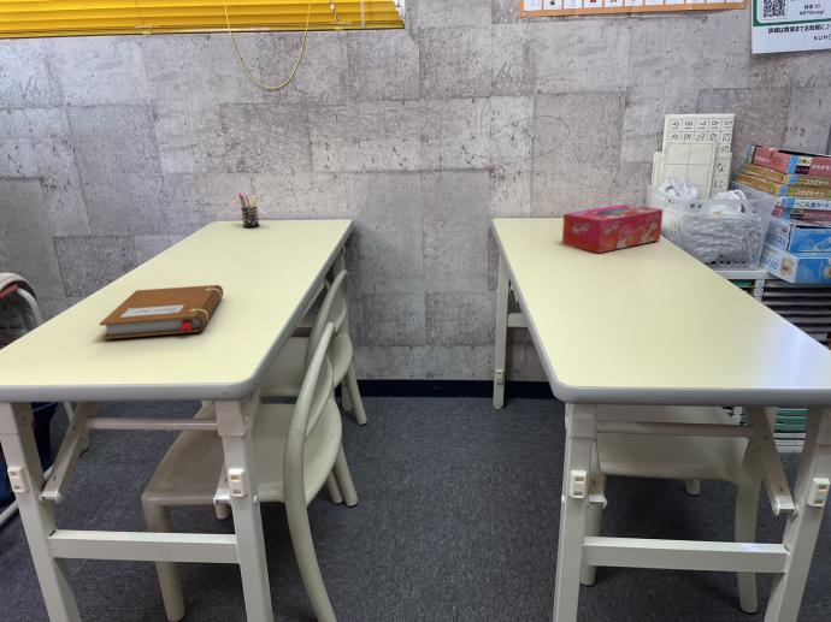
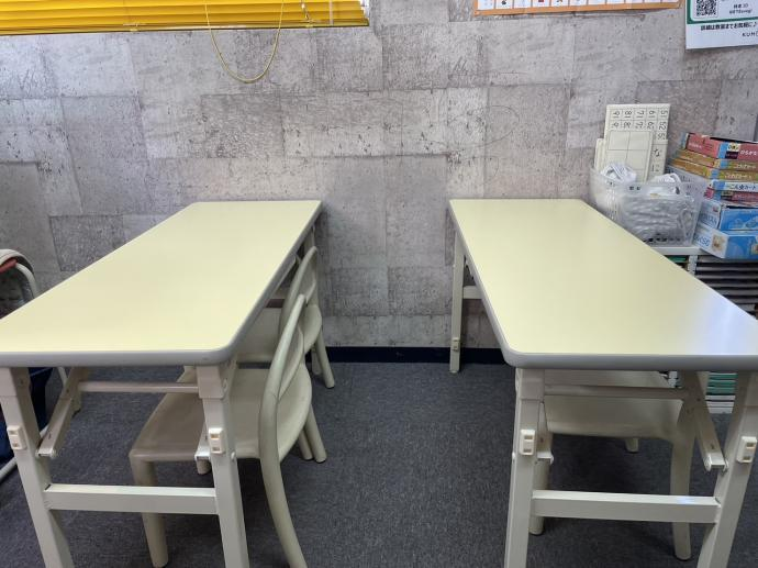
- pen holder (247, 209)
- tissue box (612, 226)
- notebook (167, 309)
